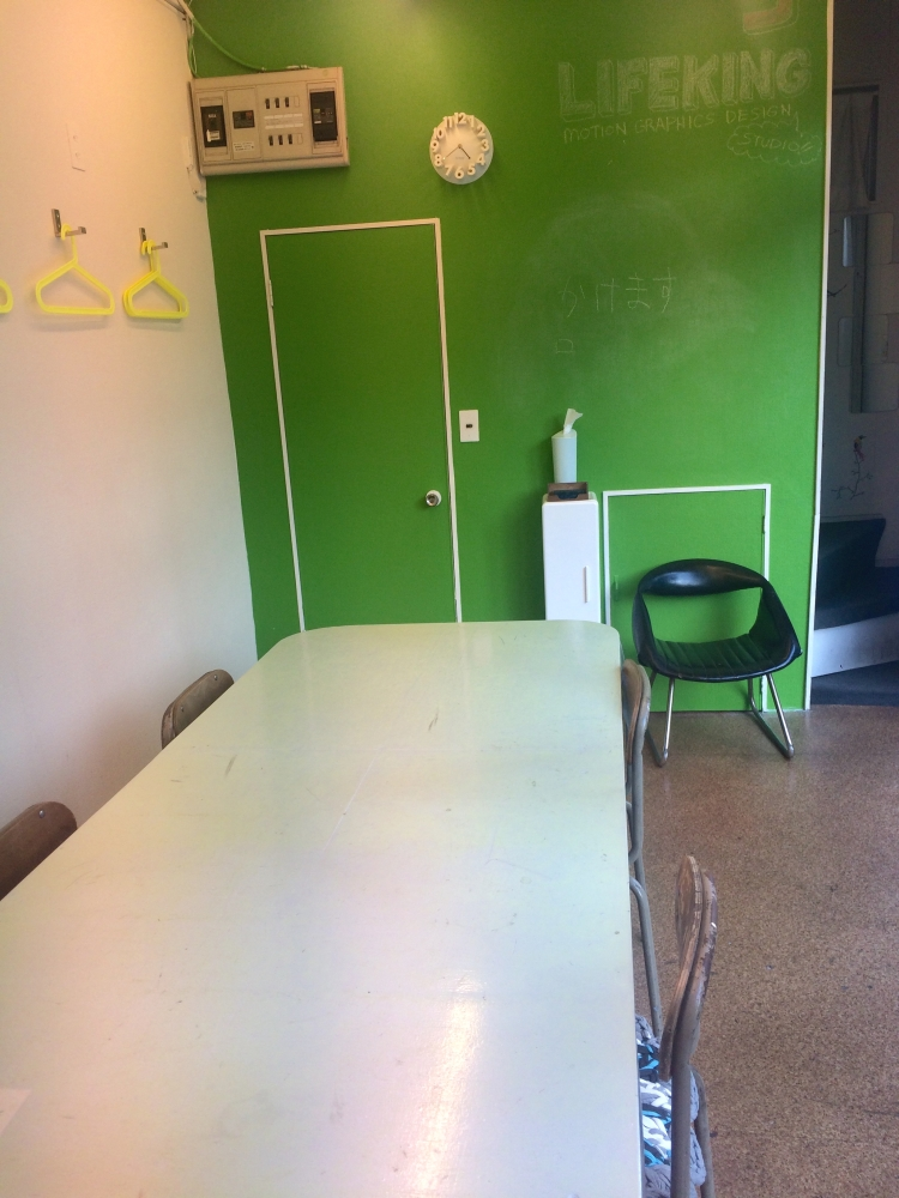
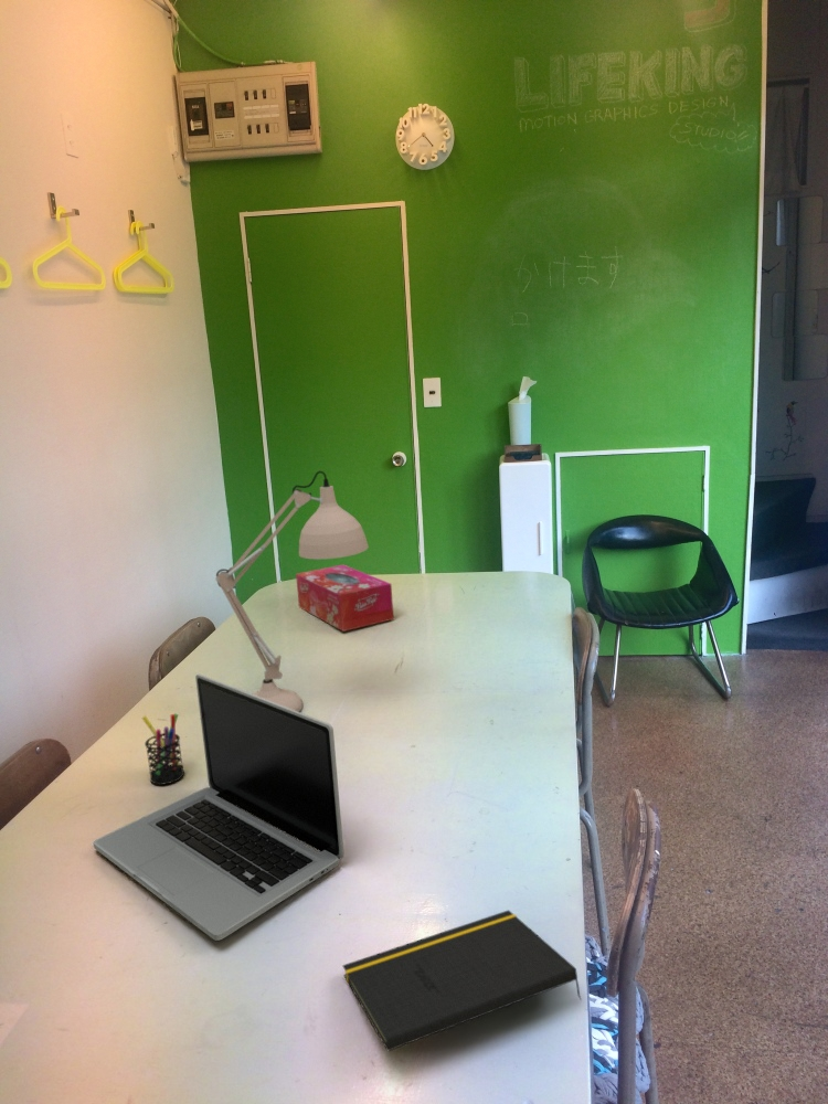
+ pen holder (167, 743)
+ tissue box (342, 595)
+ notepad (455, 972)
+ desk lamp (305, 558)
+ laptop (206, 790)
